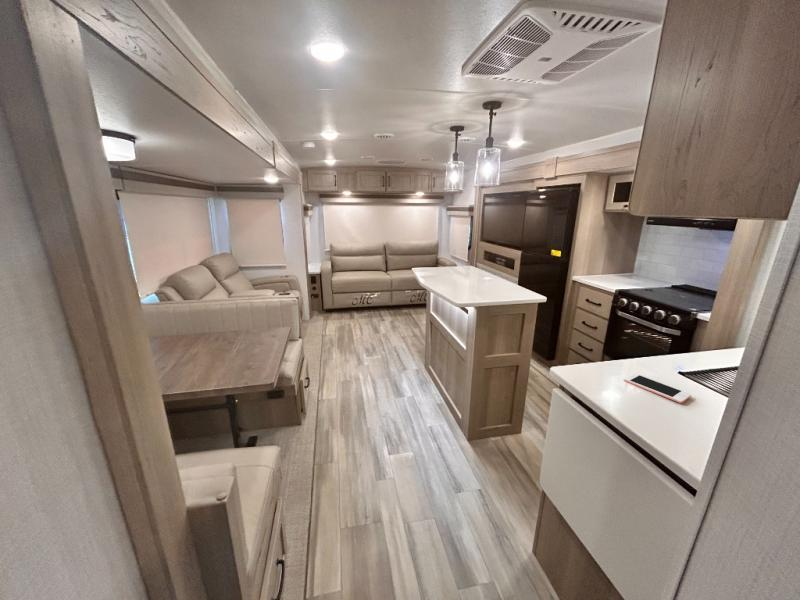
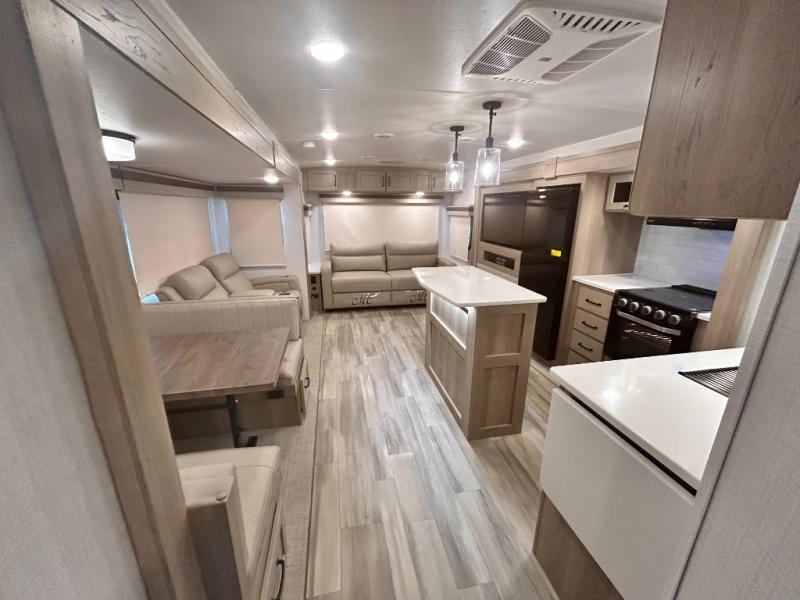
- cell phone (655, 387)
